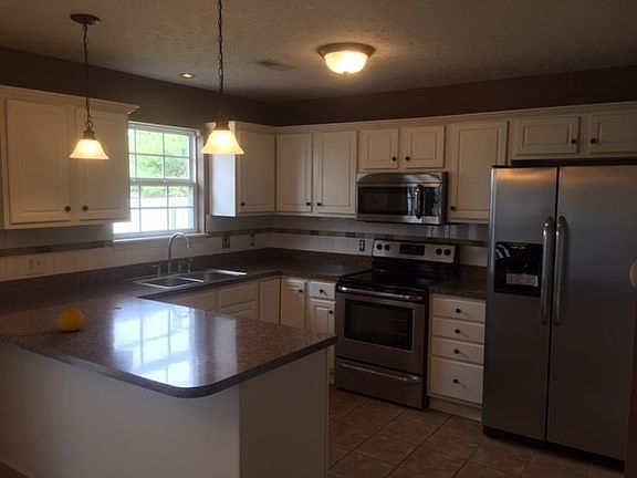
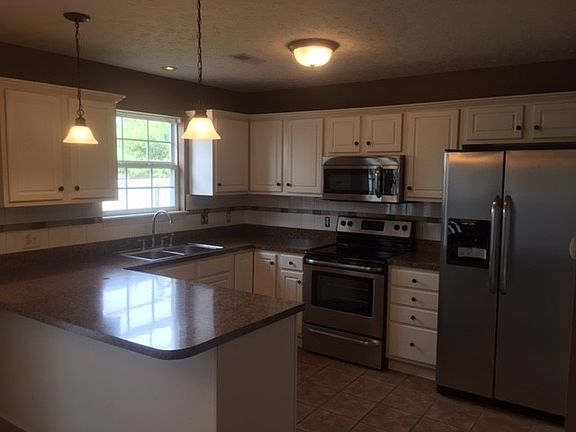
- fruit (71, 319)
